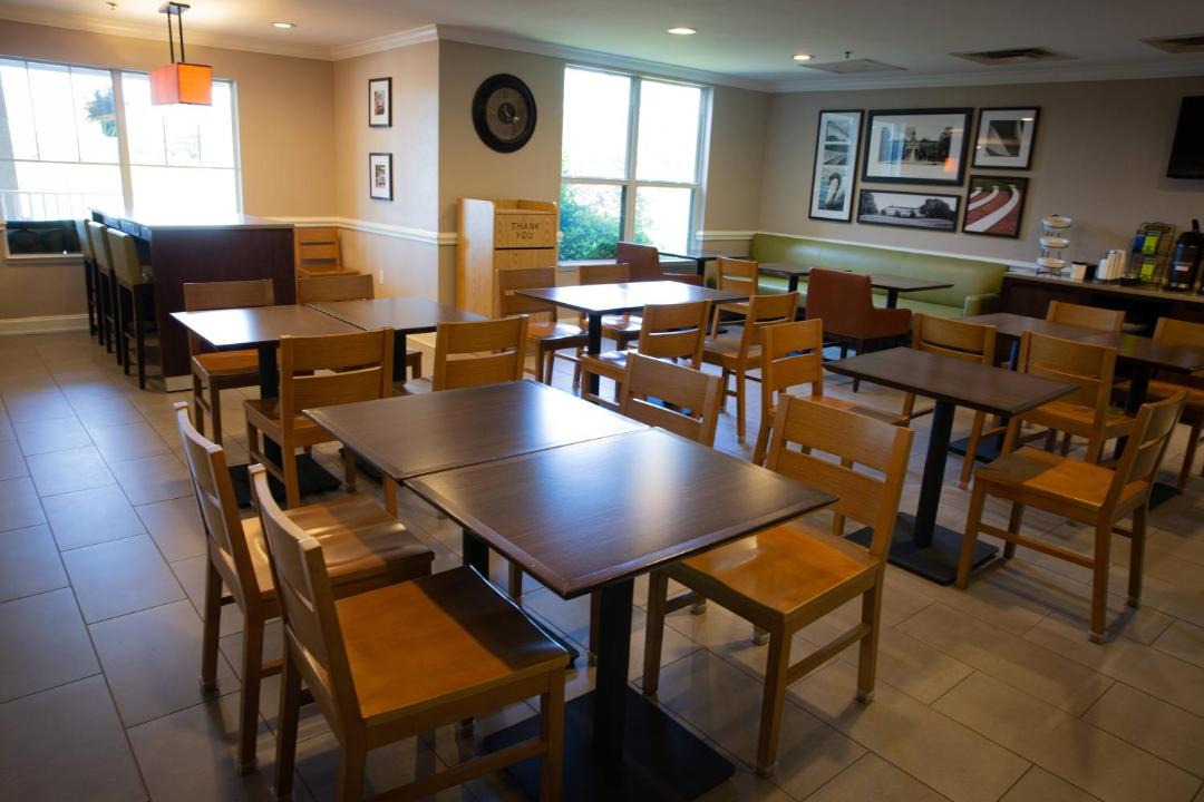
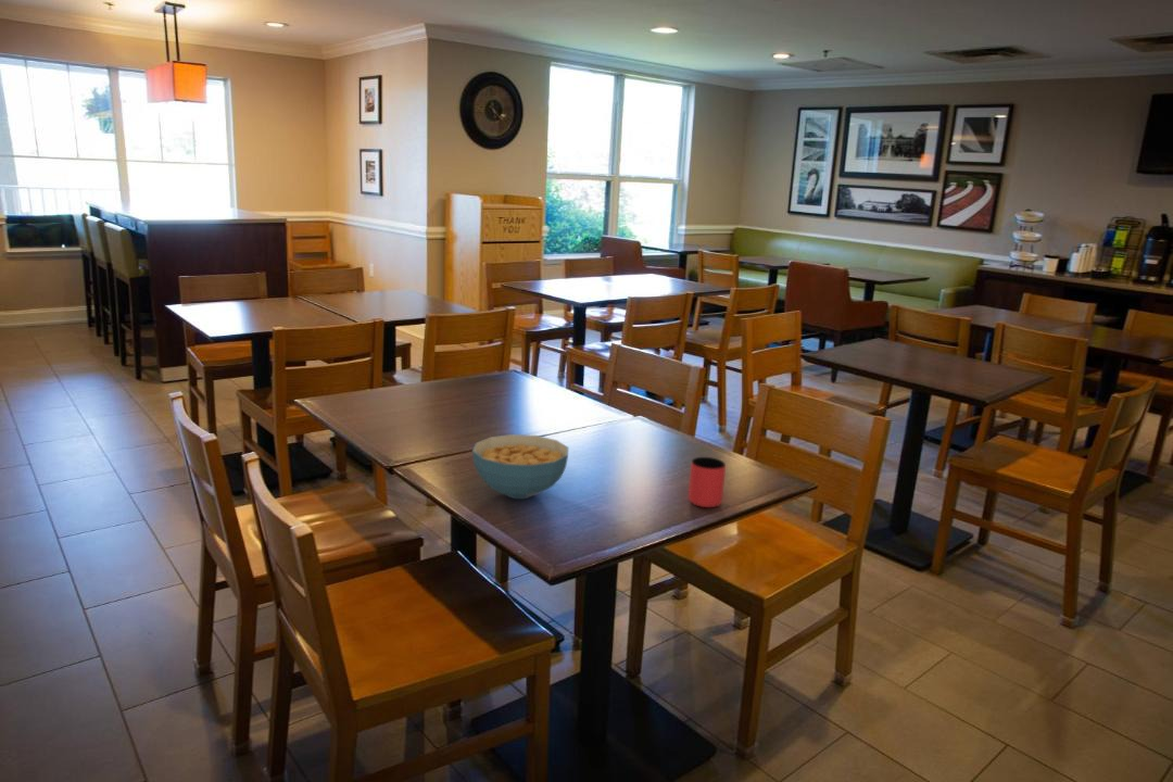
+ cereal bowl (520, 471)
+ cup (705, 480)
